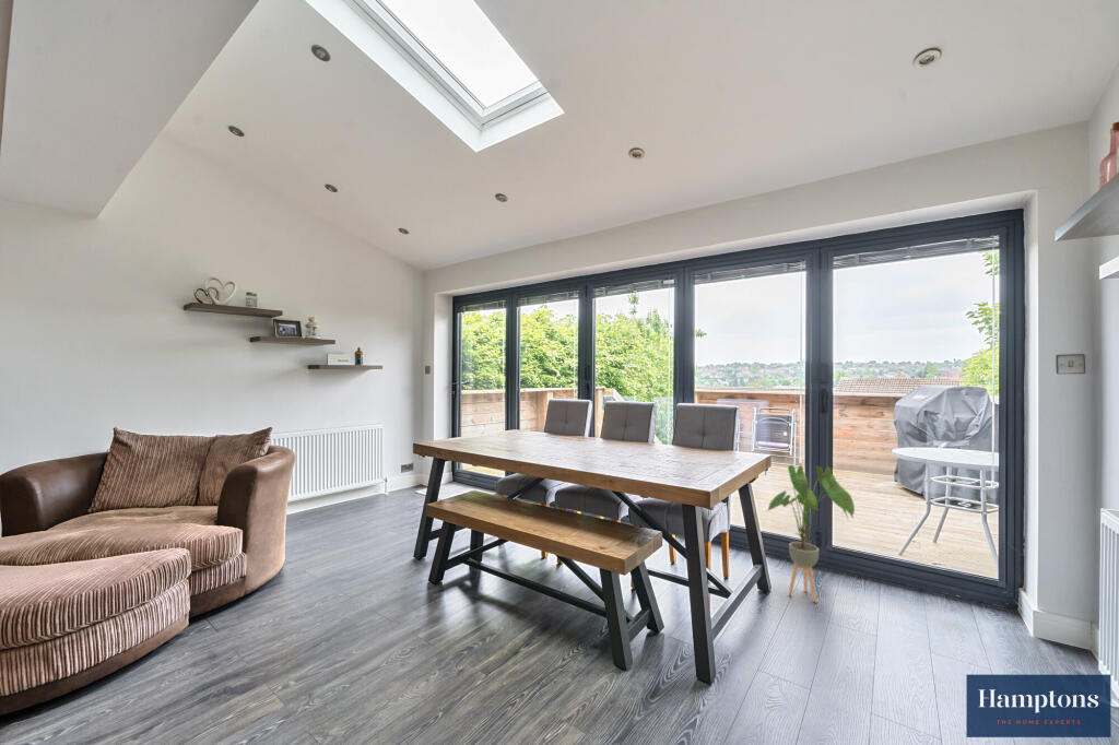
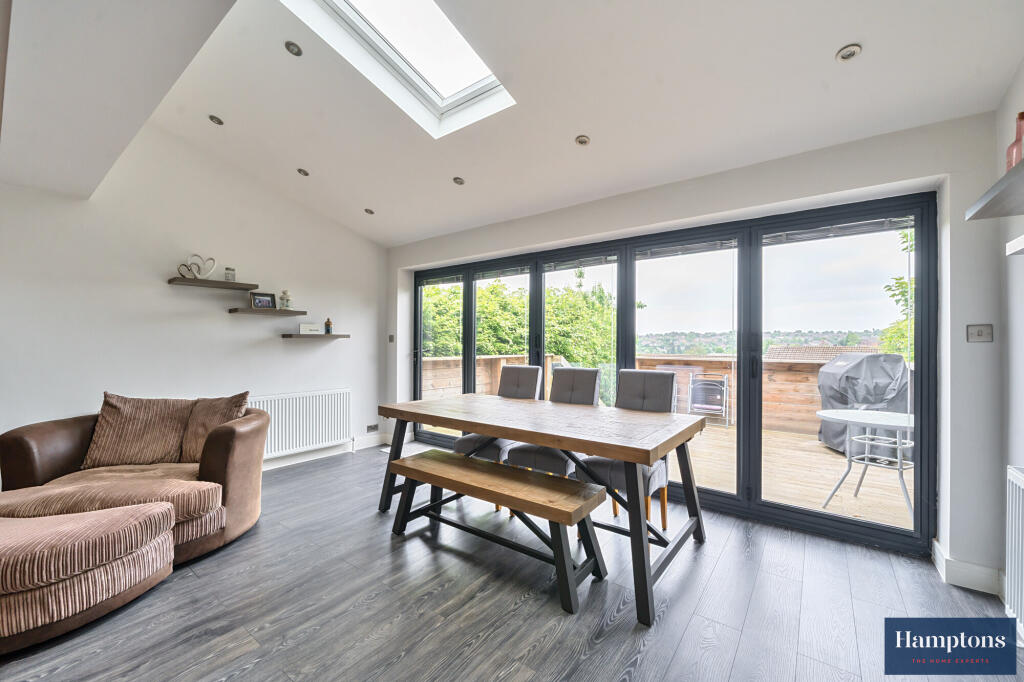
- house plant (810, 530)
